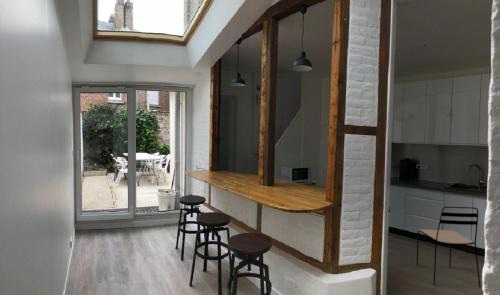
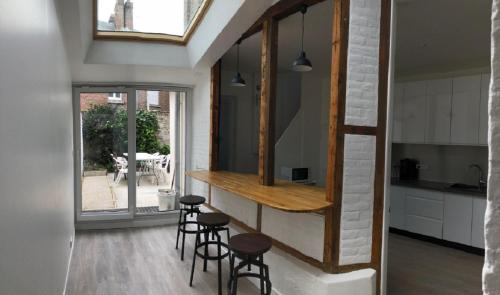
- dining chair (446, 239)
